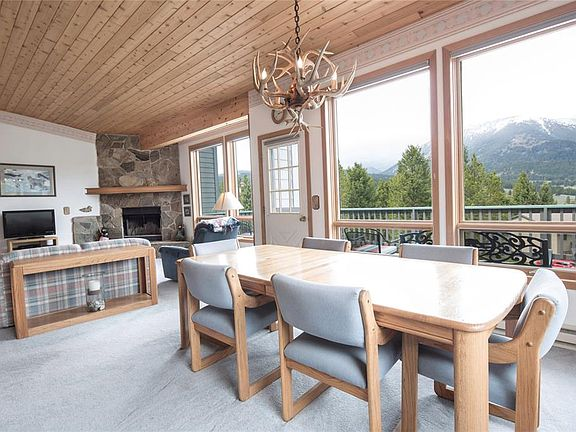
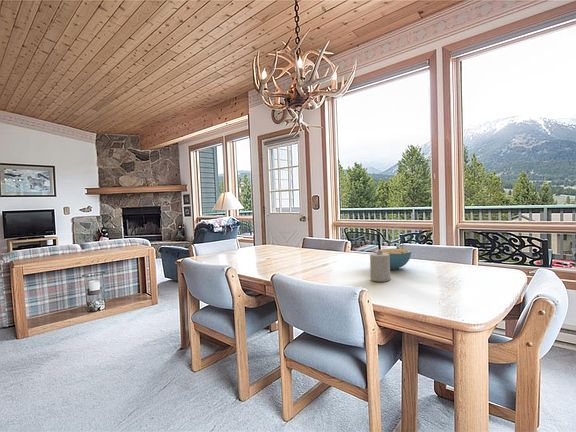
+ cereal bowl (393, 259)
+ candle (380, 264)
